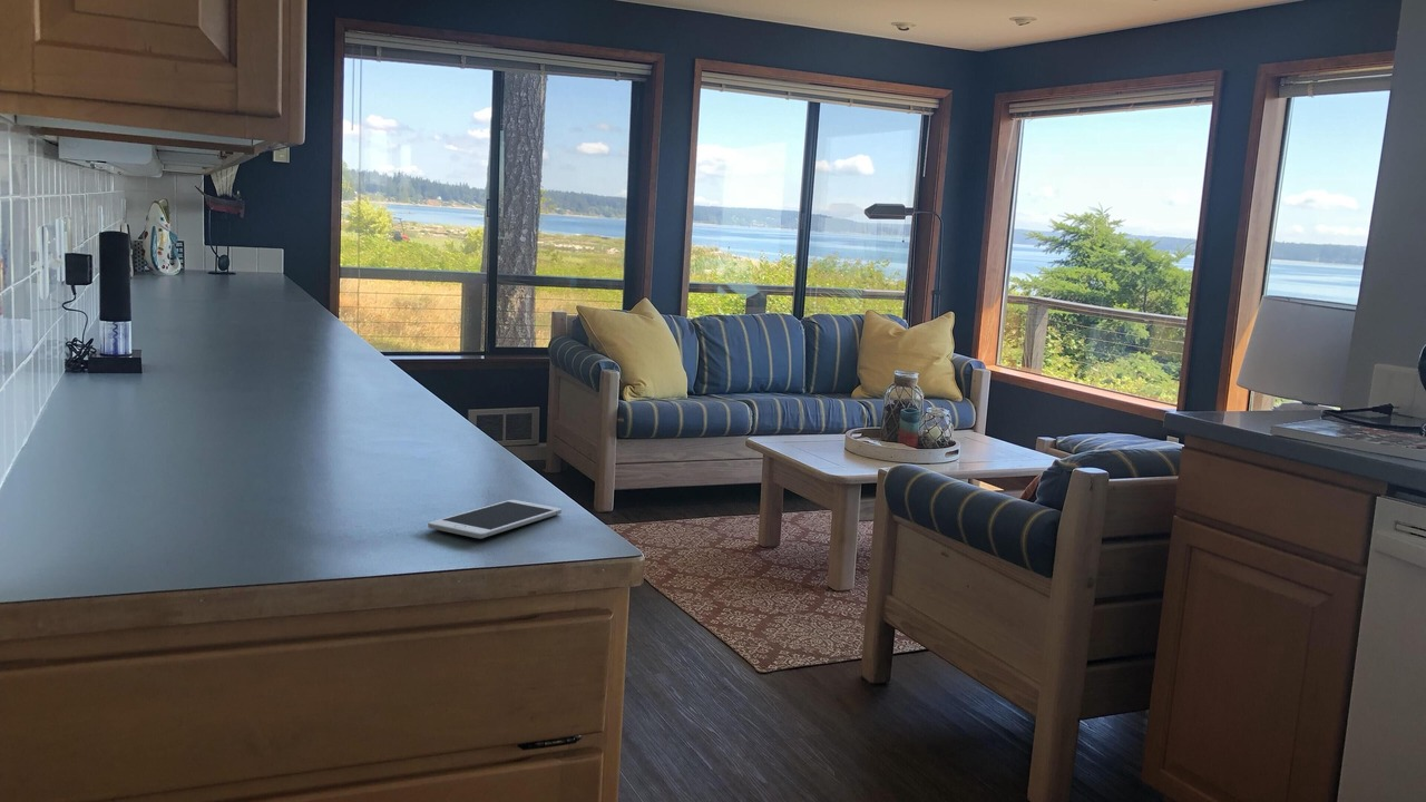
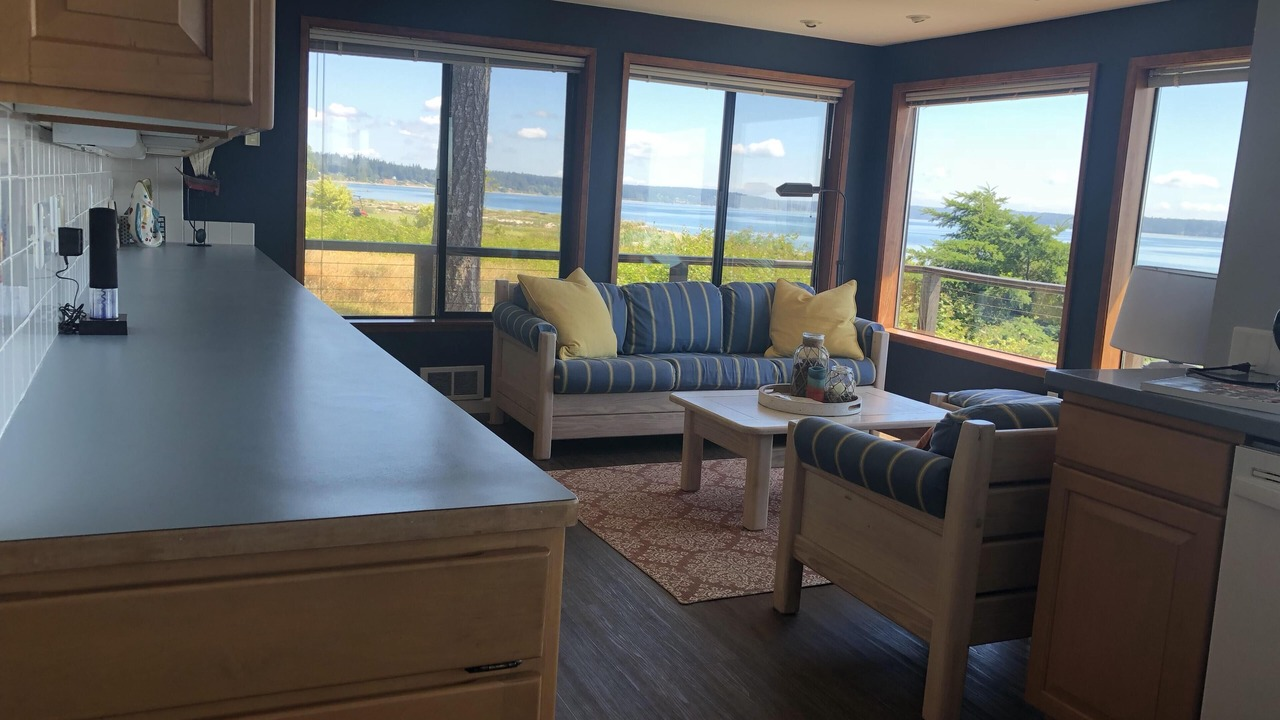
- cell phone (497, 517)
